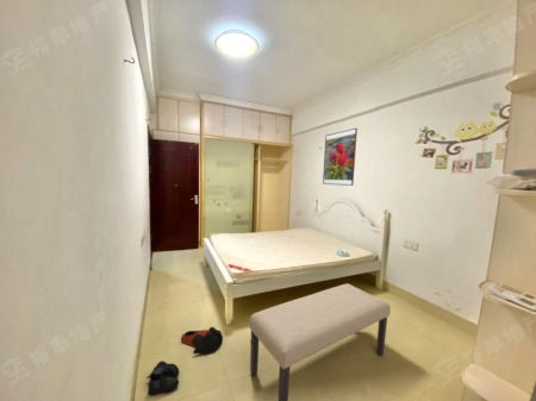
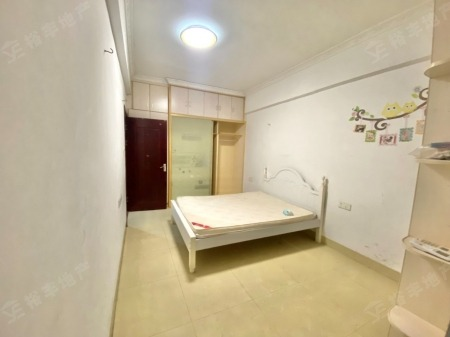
- boots (163, 371)
- bag (200, 334)
- bench (323, 333)
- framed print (338, 158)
